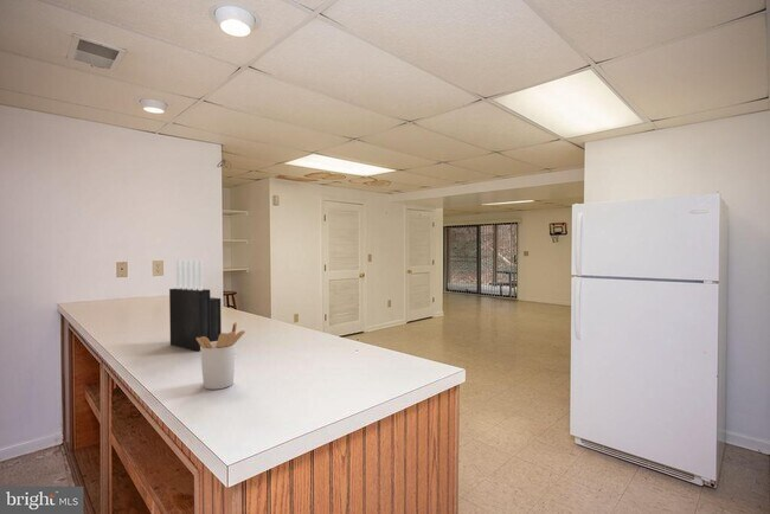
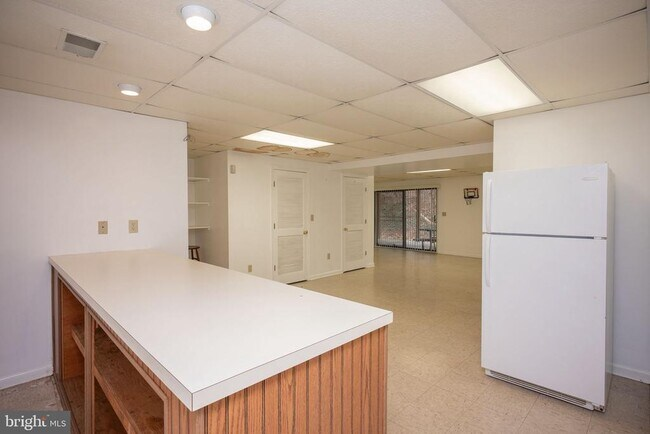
- knife block (198, 302)
- utensil holder (223, 355)
